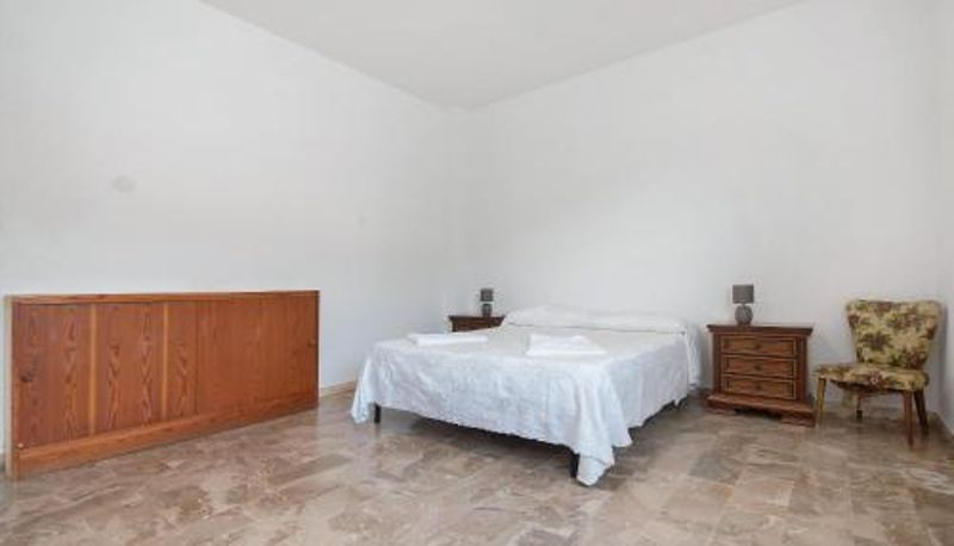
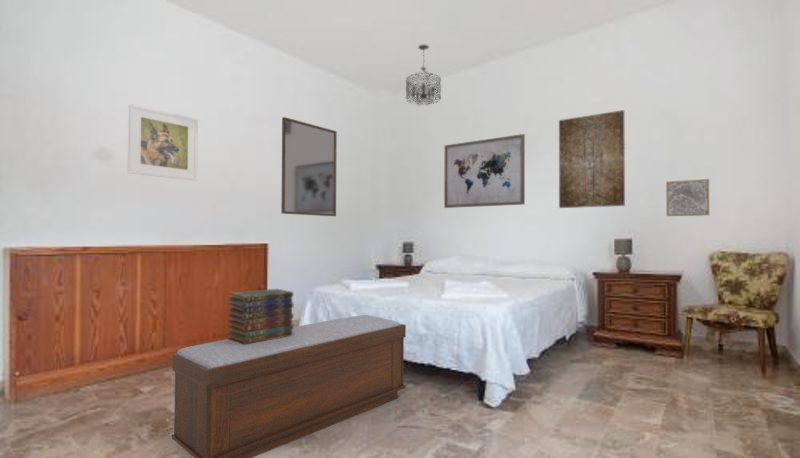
+ wall art (590, 161)
+ wall art (687, 198)
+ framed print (164, 144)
+ wall art (482, 173)
+ chandelier (423, 75)
+ bench (304, 374)
+ book stack (261, 314)
+ home mirror (310, 169)
